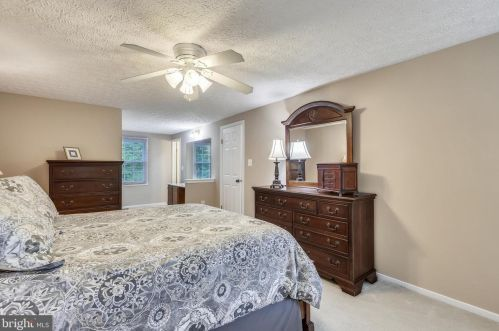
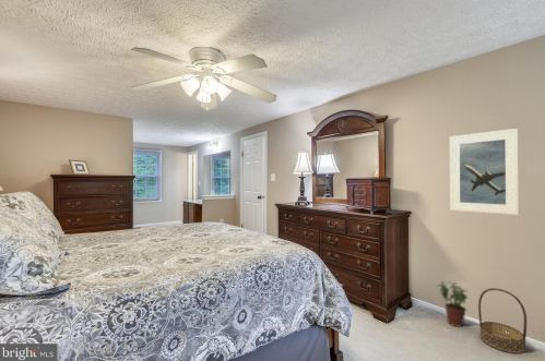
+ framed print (481, 172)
+ basket (499, 323)
+ potted plant (454, 302)
